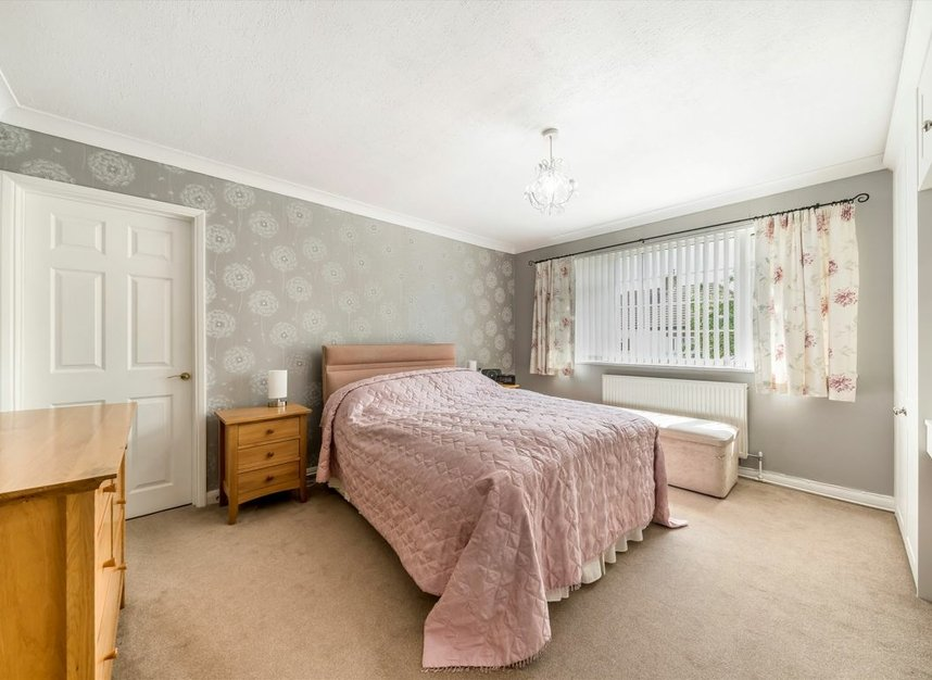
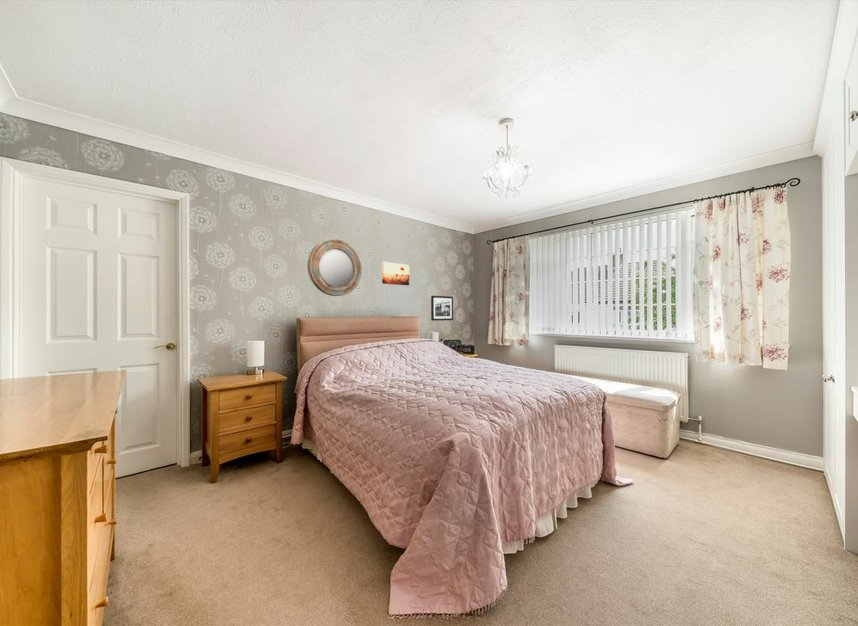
+ picture frame (442, 308)
+ home mirror (336, 267)
+ wall art (396, 273)
